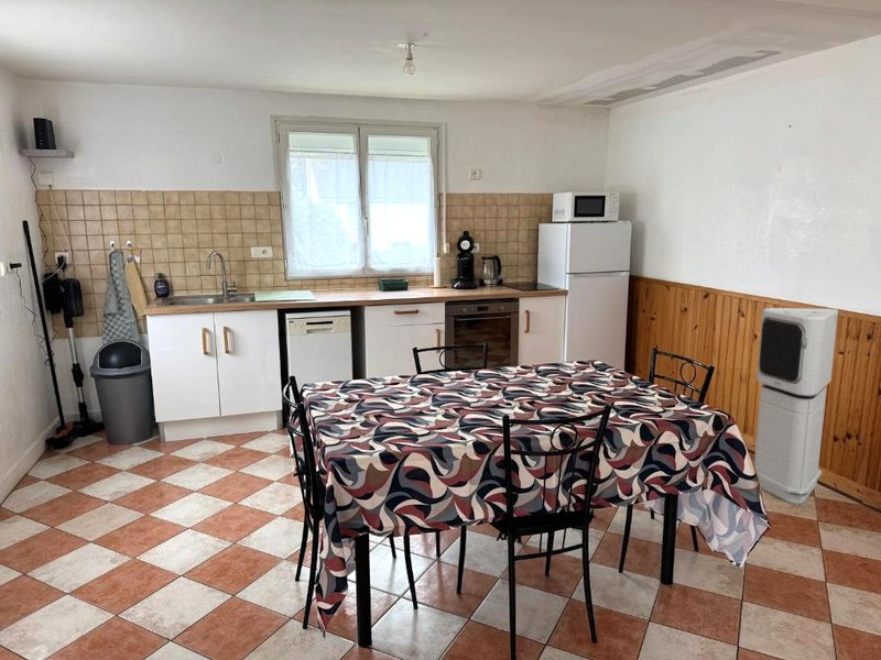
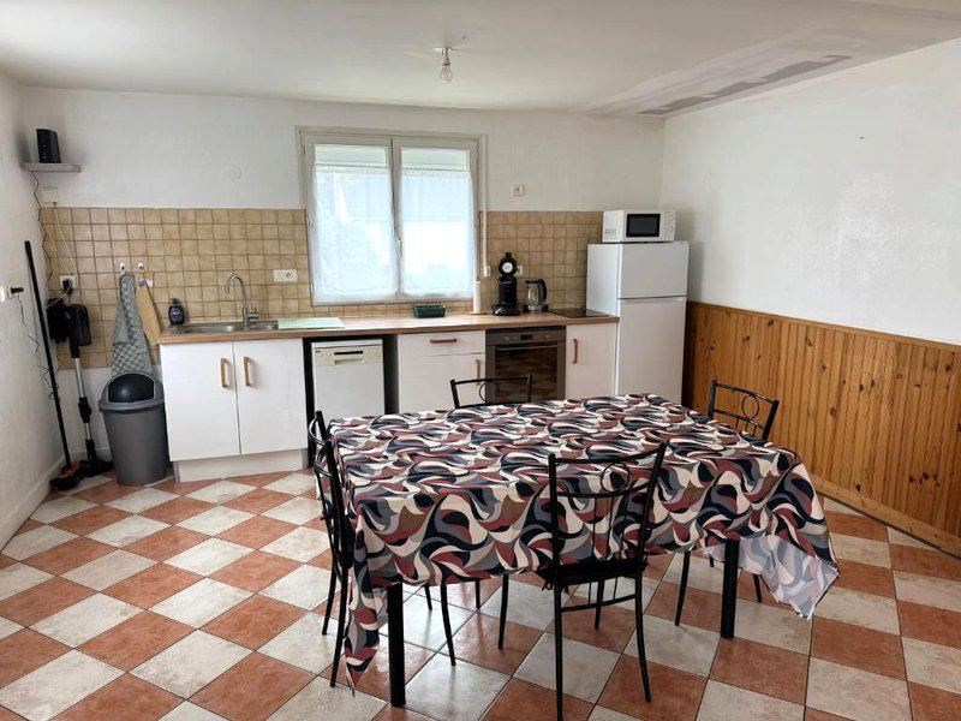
- air purifier (801, 402)
